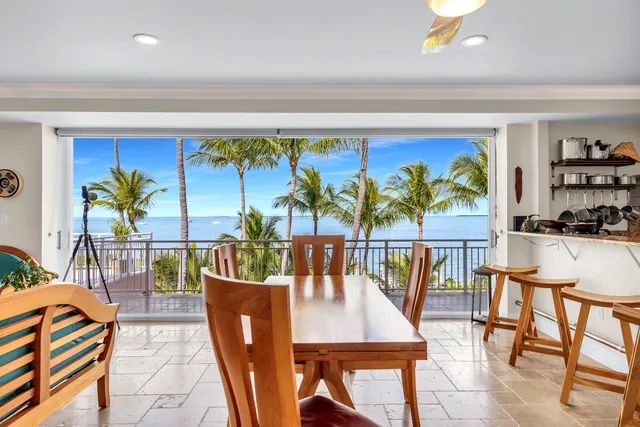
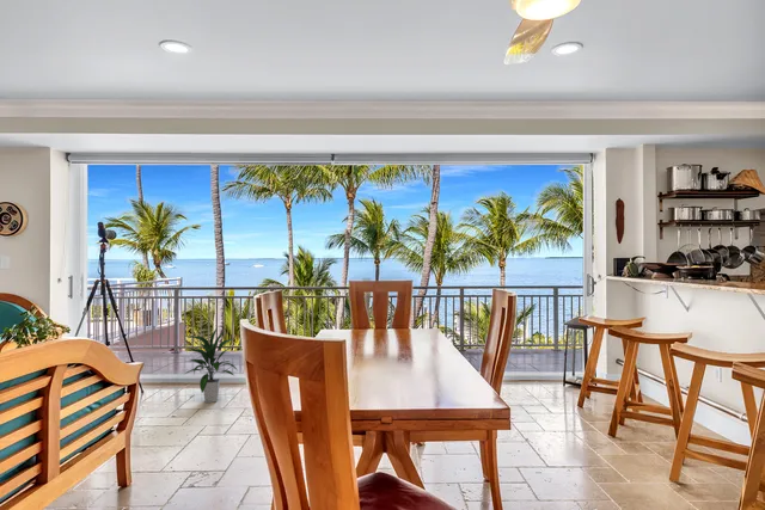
+ indoor plant (209, 364)
